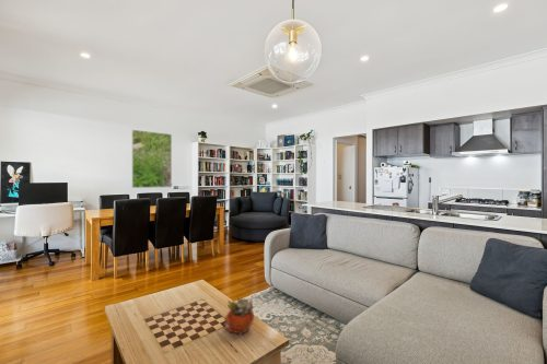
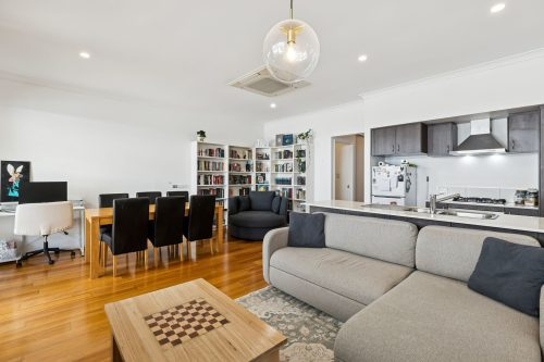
- succulent planter (237, 313)
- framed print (152, 160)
